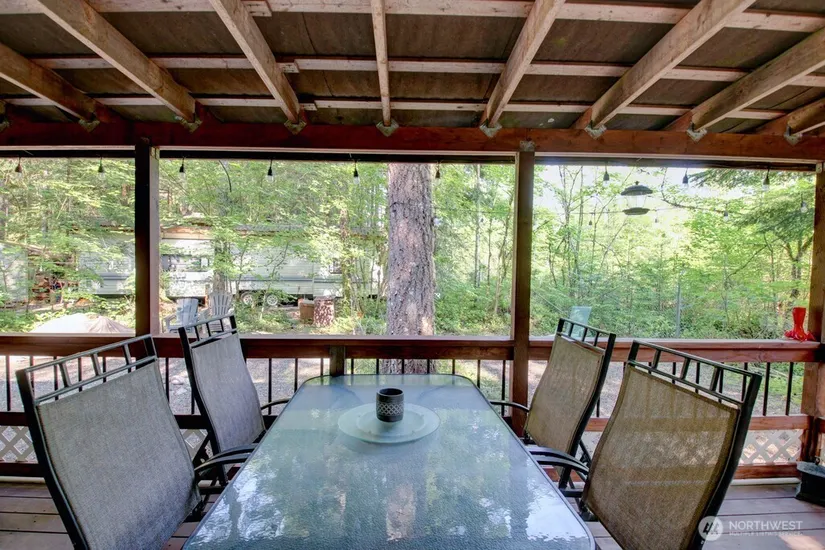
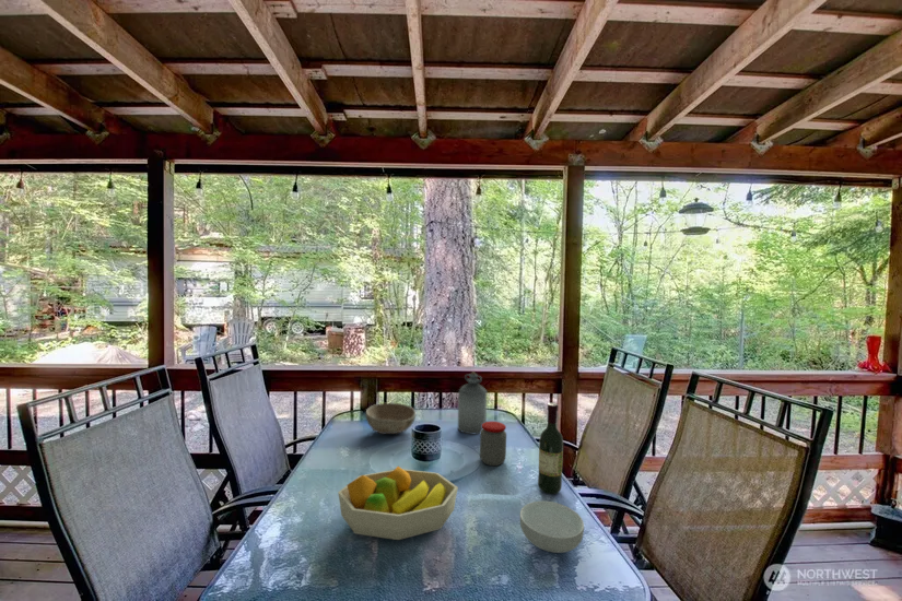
+ bottle (472, 400)
+ jar (493, 443)
+ cereal bowl (550, 530)
+ bowl (390, 420)
+ fruit bowl (398, 497)
+ wine bottle (551, 447)
